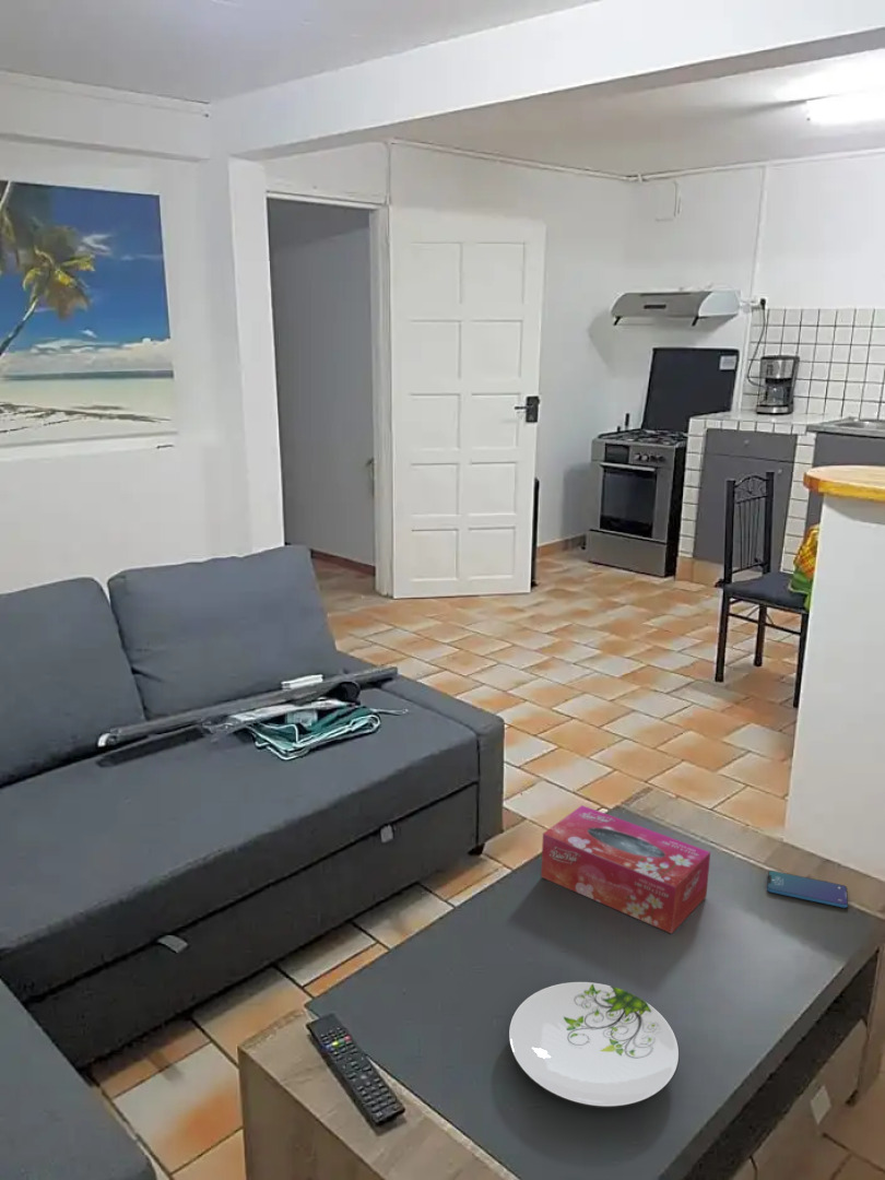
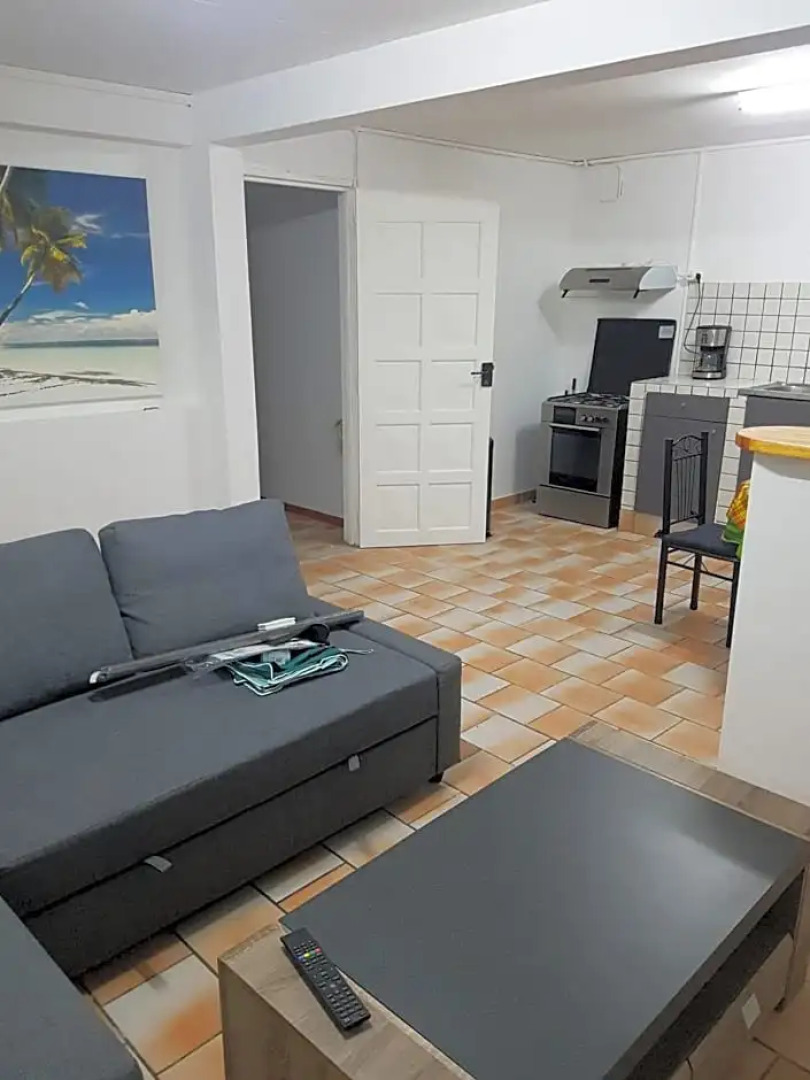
- plate (592, 1047)
- smartphone (806, 888)
- tissue box (623, 864)
